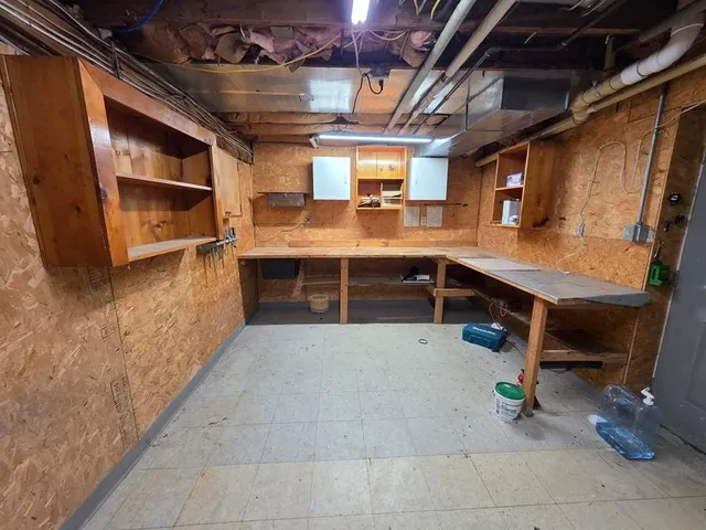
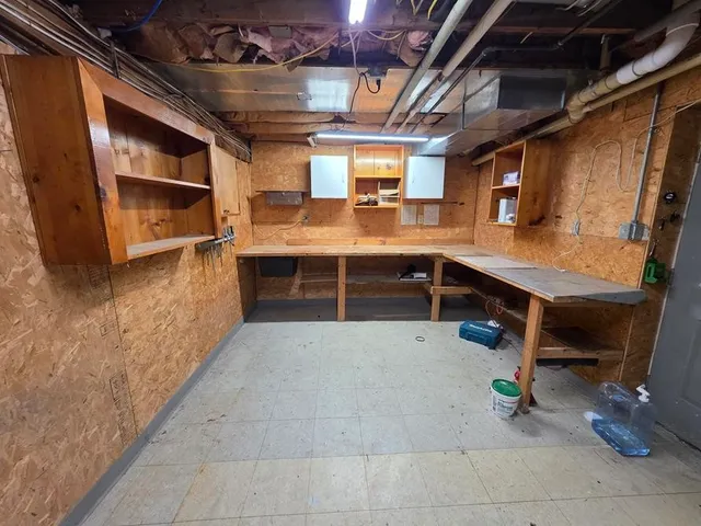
- basket (319, 303)
